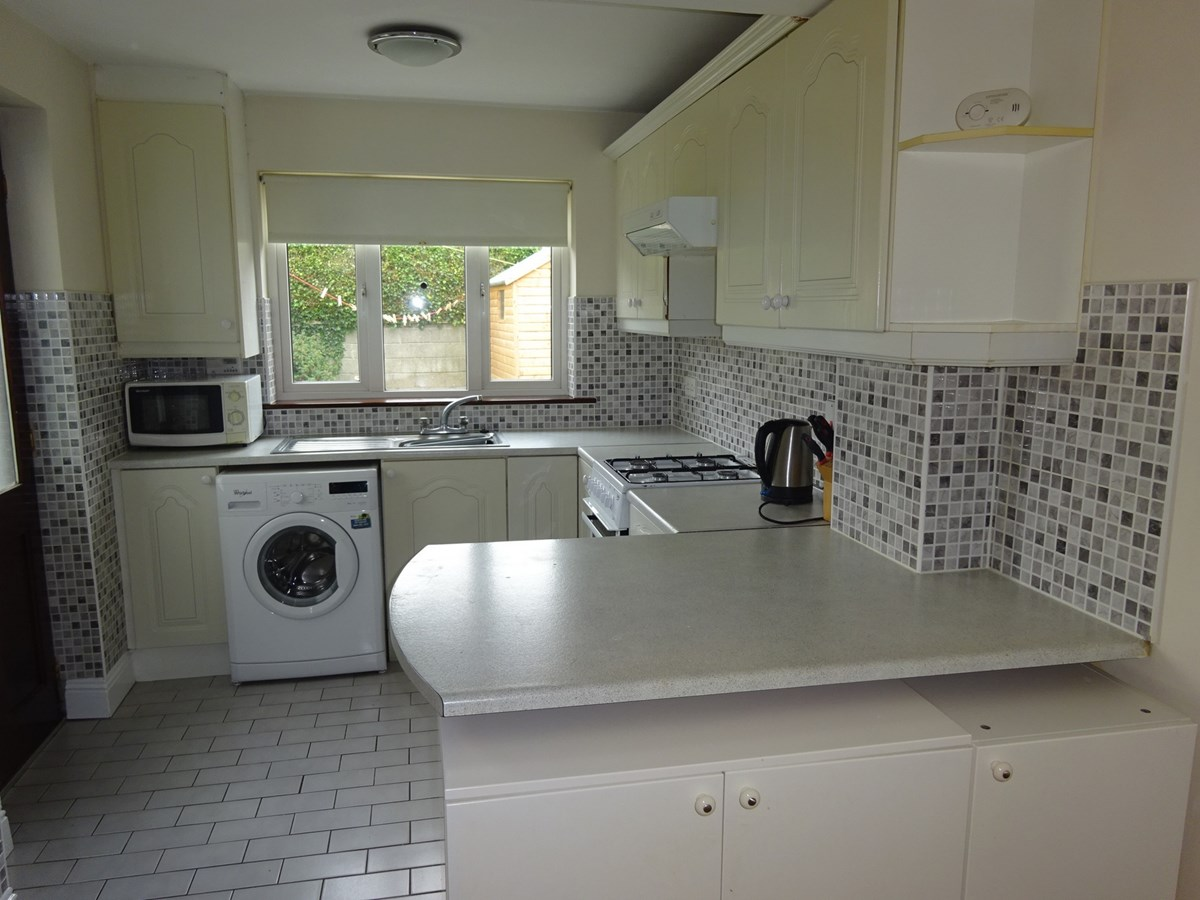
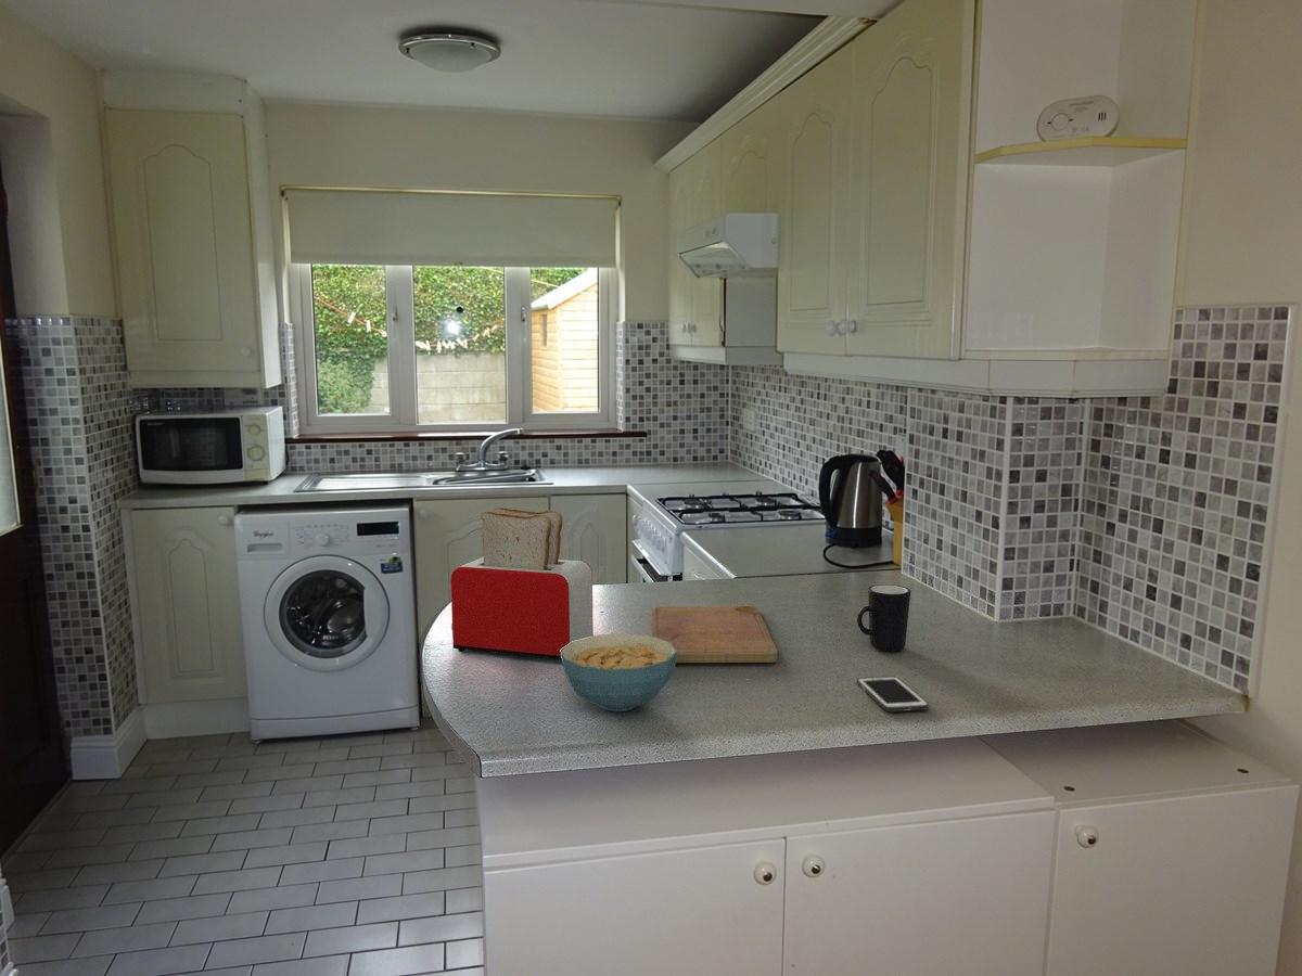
+ toaster (516, 579)
+ mug (882, 619)
+ cereal bowl (618, 678)
+ cutting board (710, 631)
+ cell phone (891, 693)
